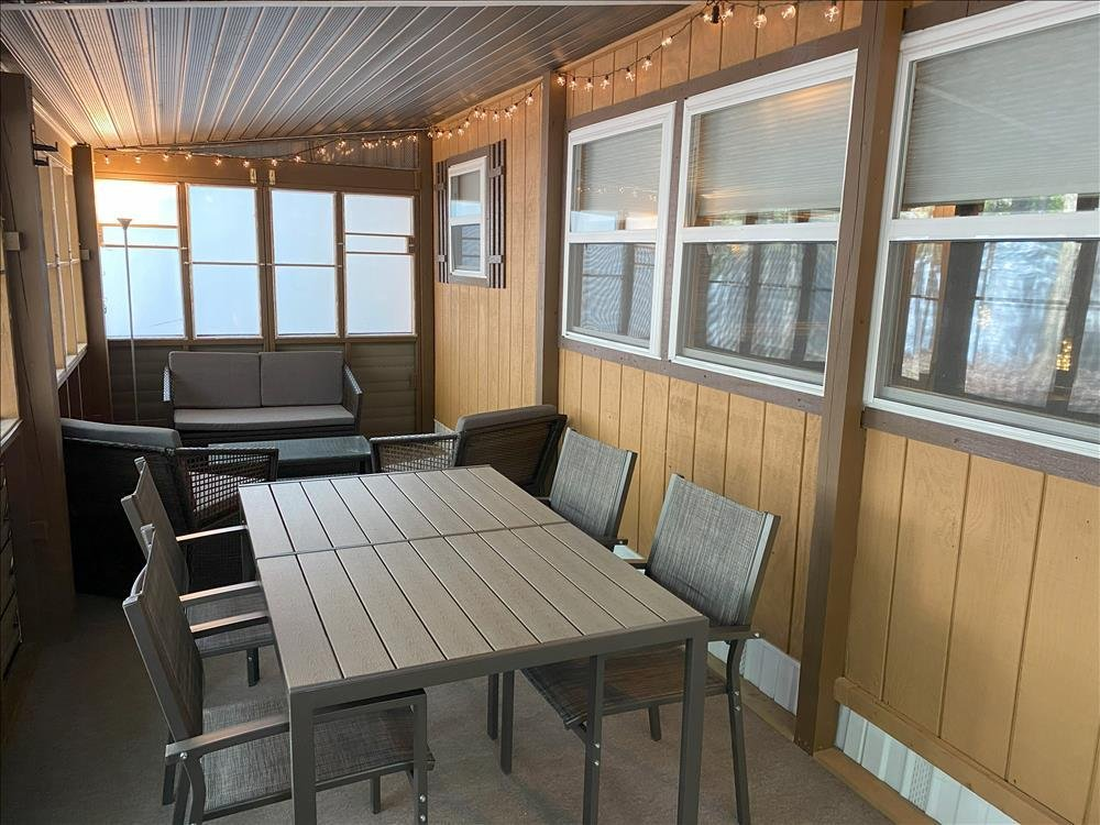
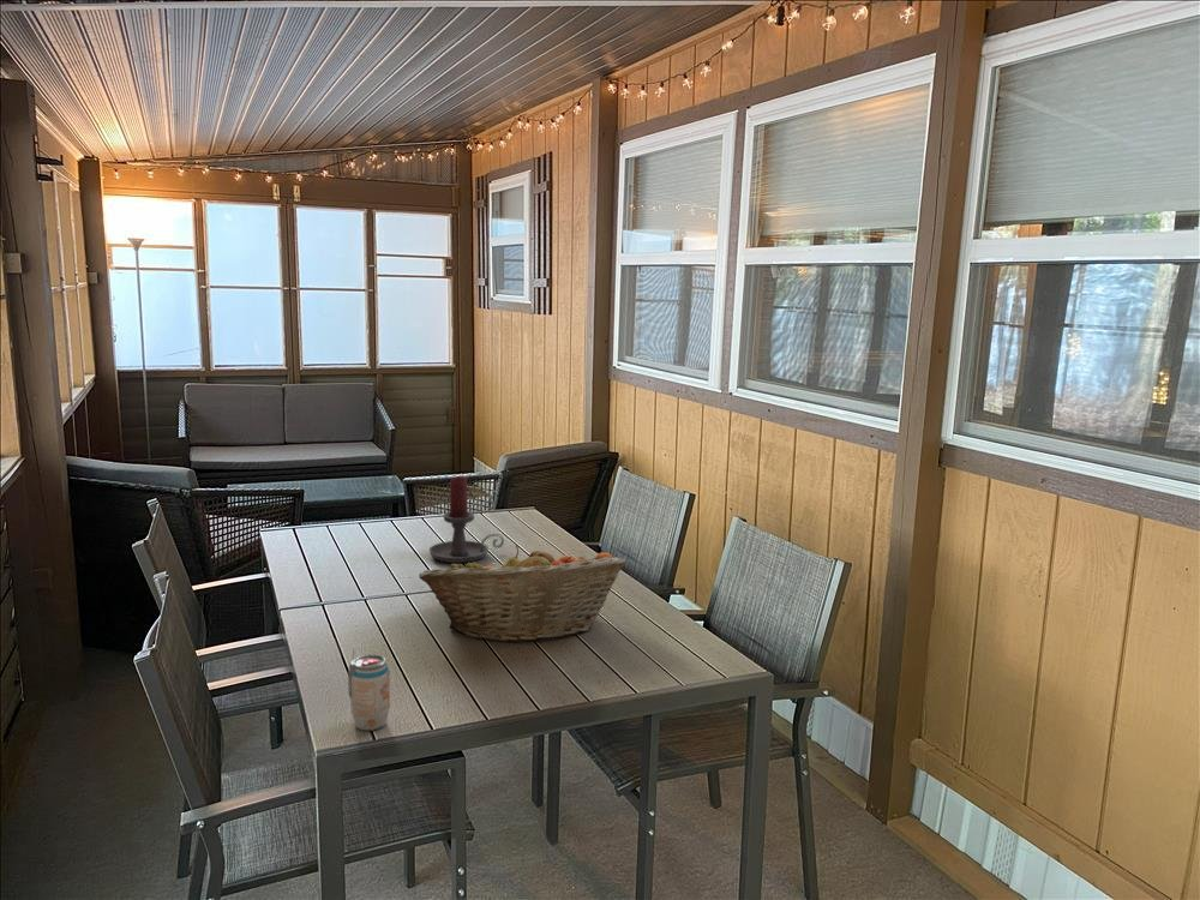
+ beverage can (368, 686)
+ fruit basket (523, 583)
+ candle holder (467, 515)
